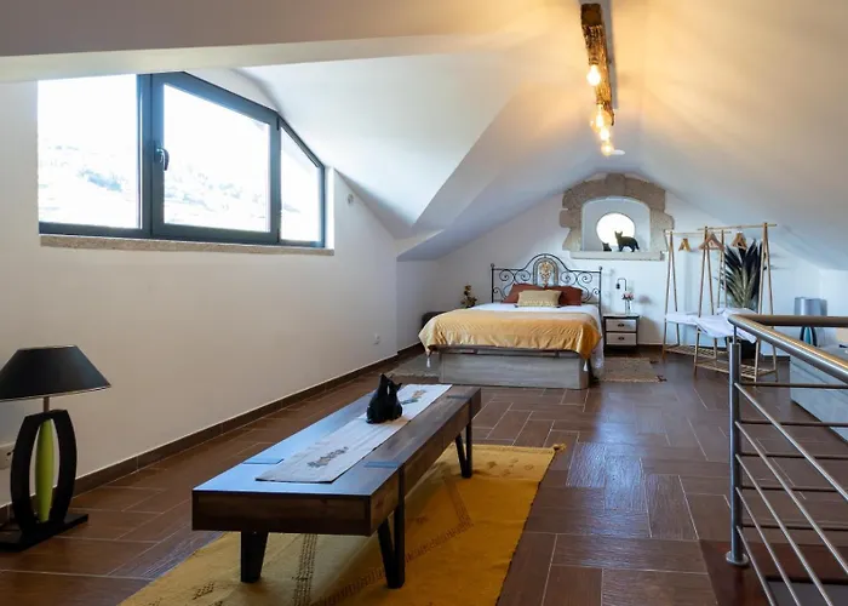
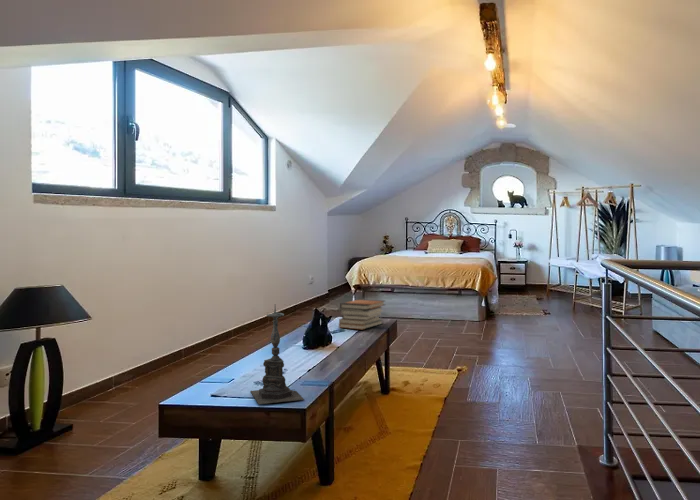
+ candle holder (276, 347)
+ book stack (362, 313)
